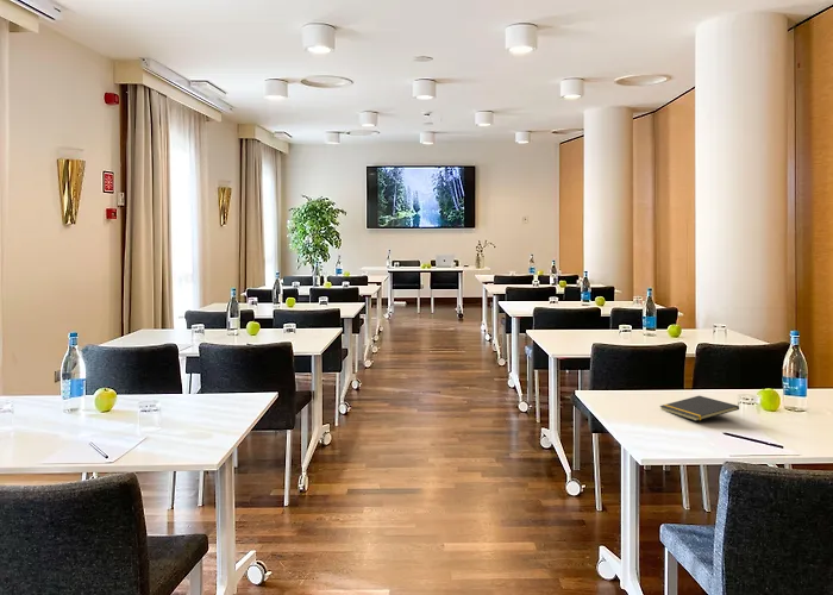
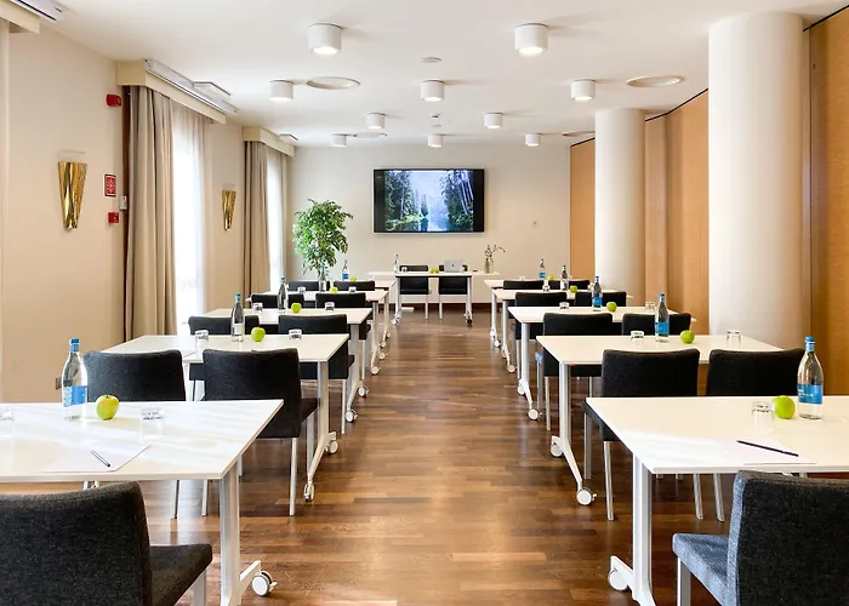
- notepad (697, 407)
